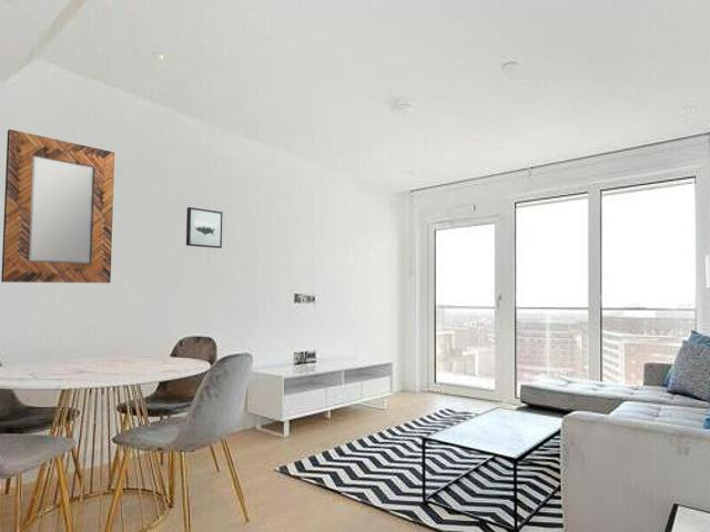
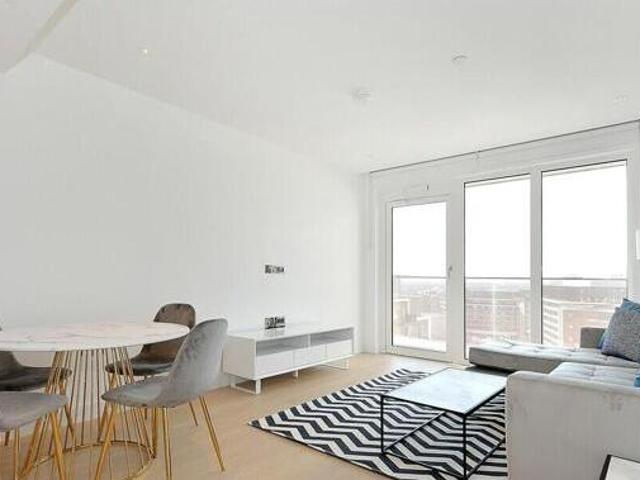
- home mirror (62, 212)
- wall art (204, 228)
